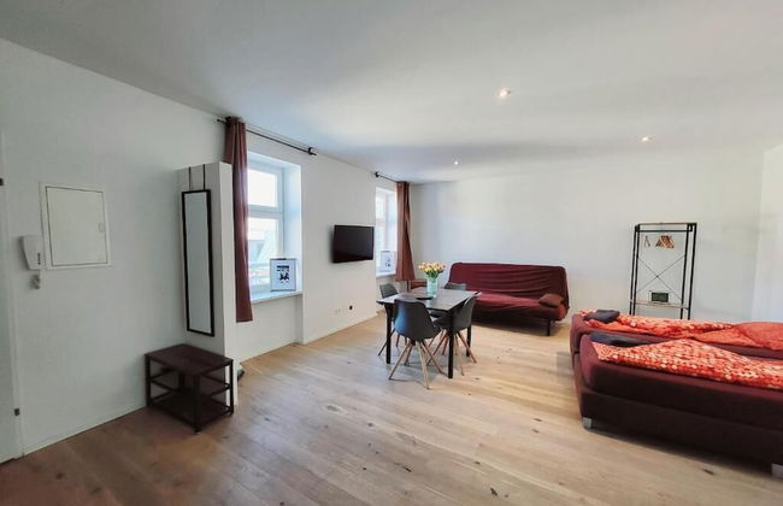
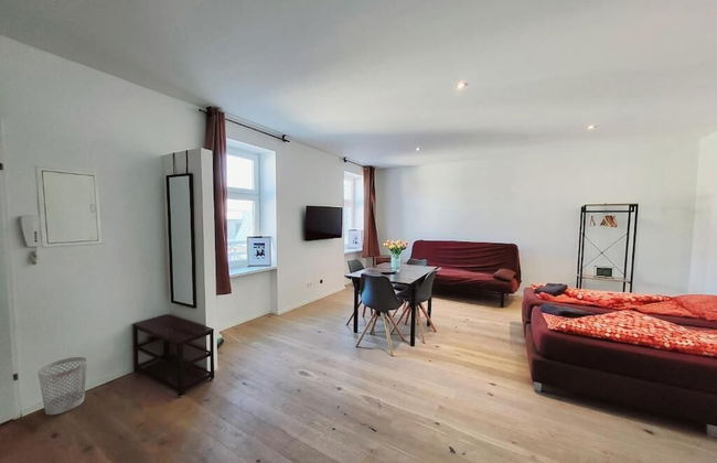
+ wastebasket (63, 385)
